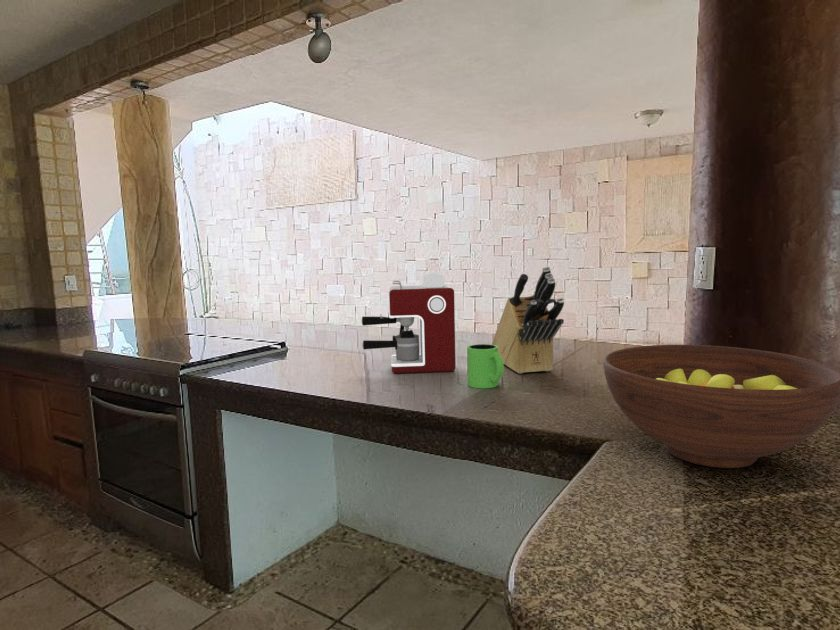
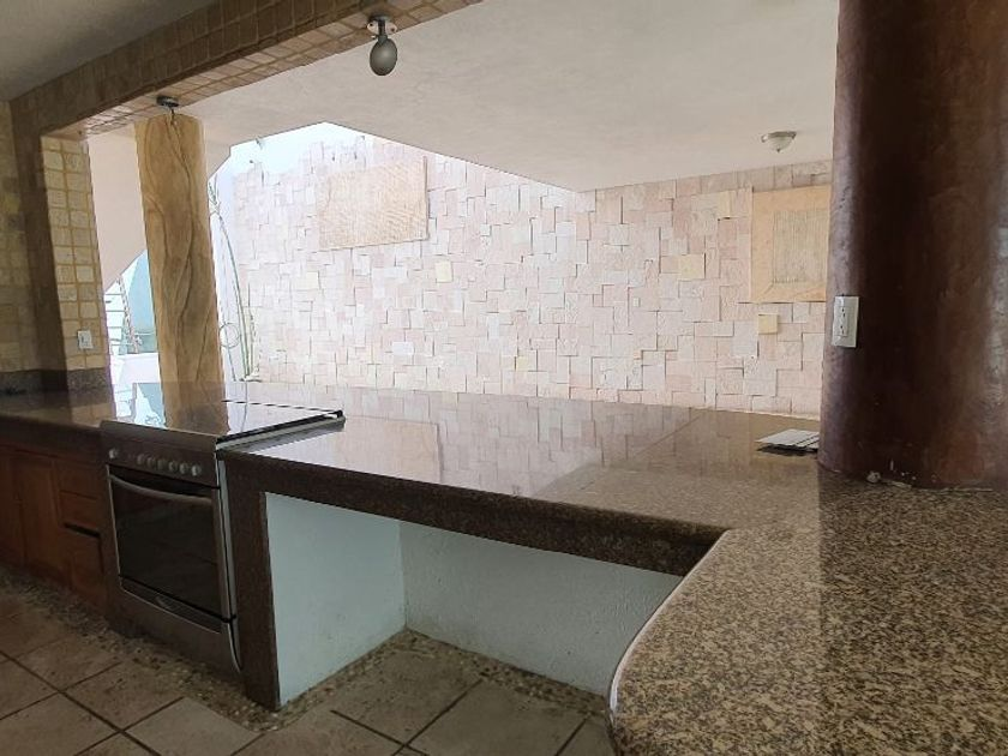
- fruit bowl (710, 409)
- mug (487, 367)
- coffee maker (407, 321)
- knife block (524, 317)
